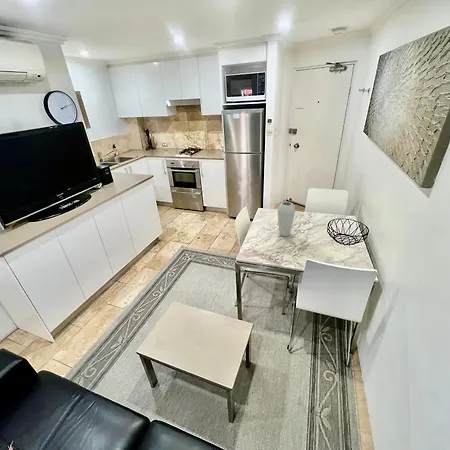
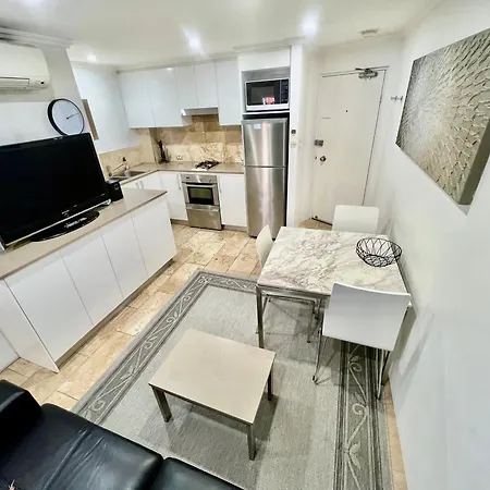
- vase (285, 219)
